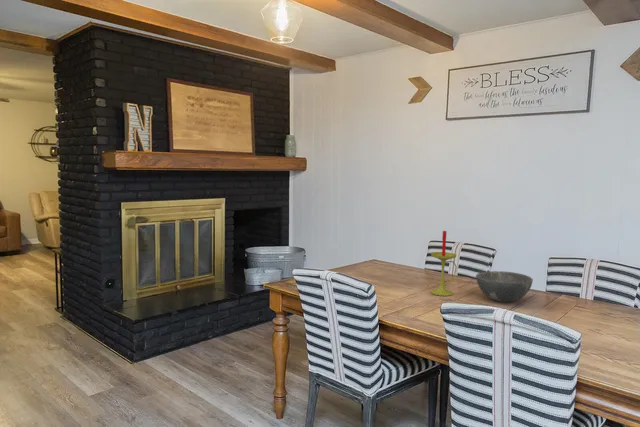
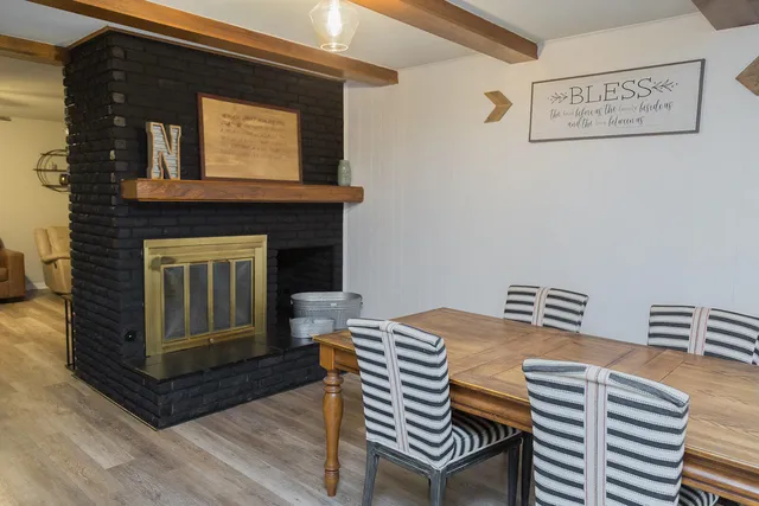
- bowl (503, 287)
- candle (443, 261)
